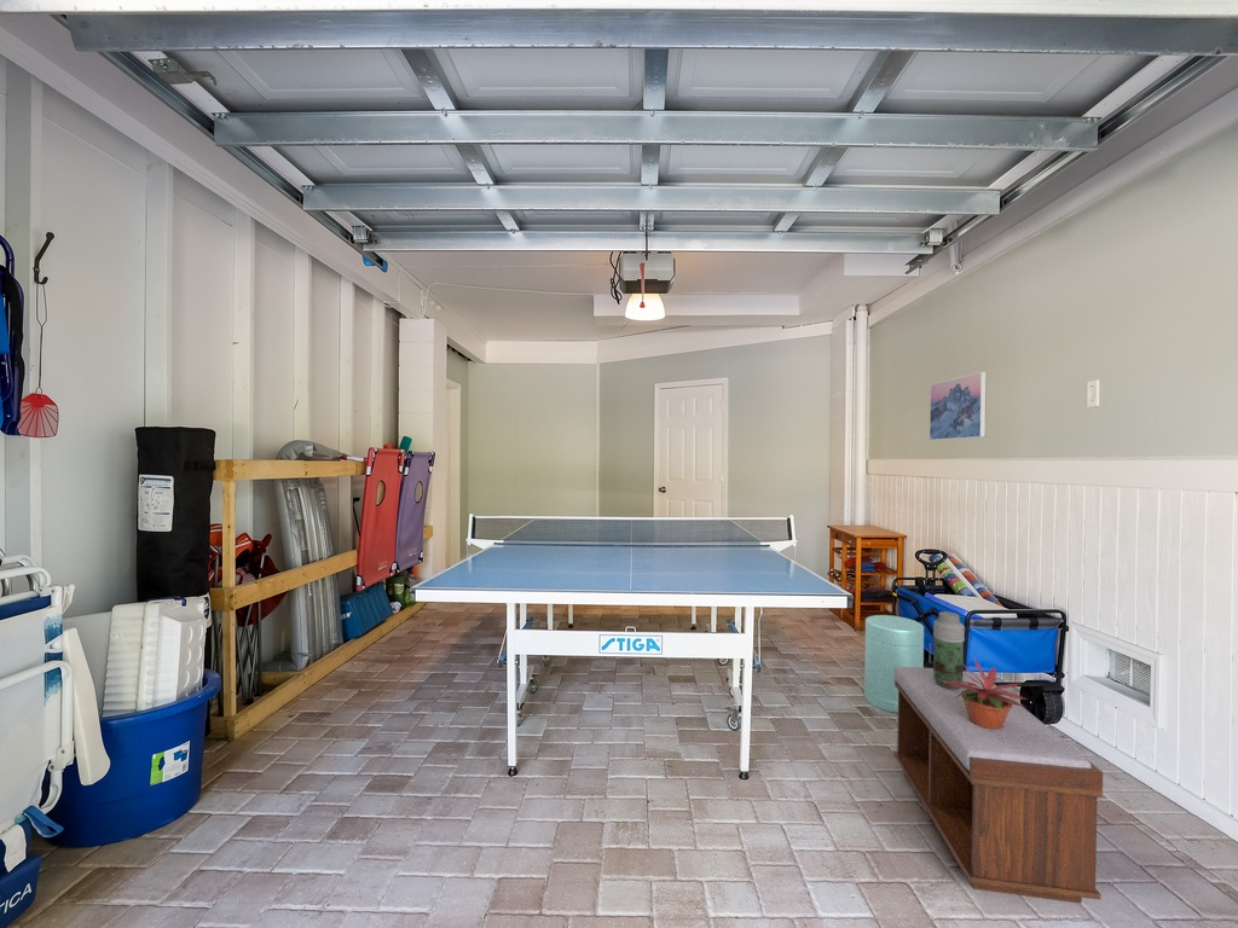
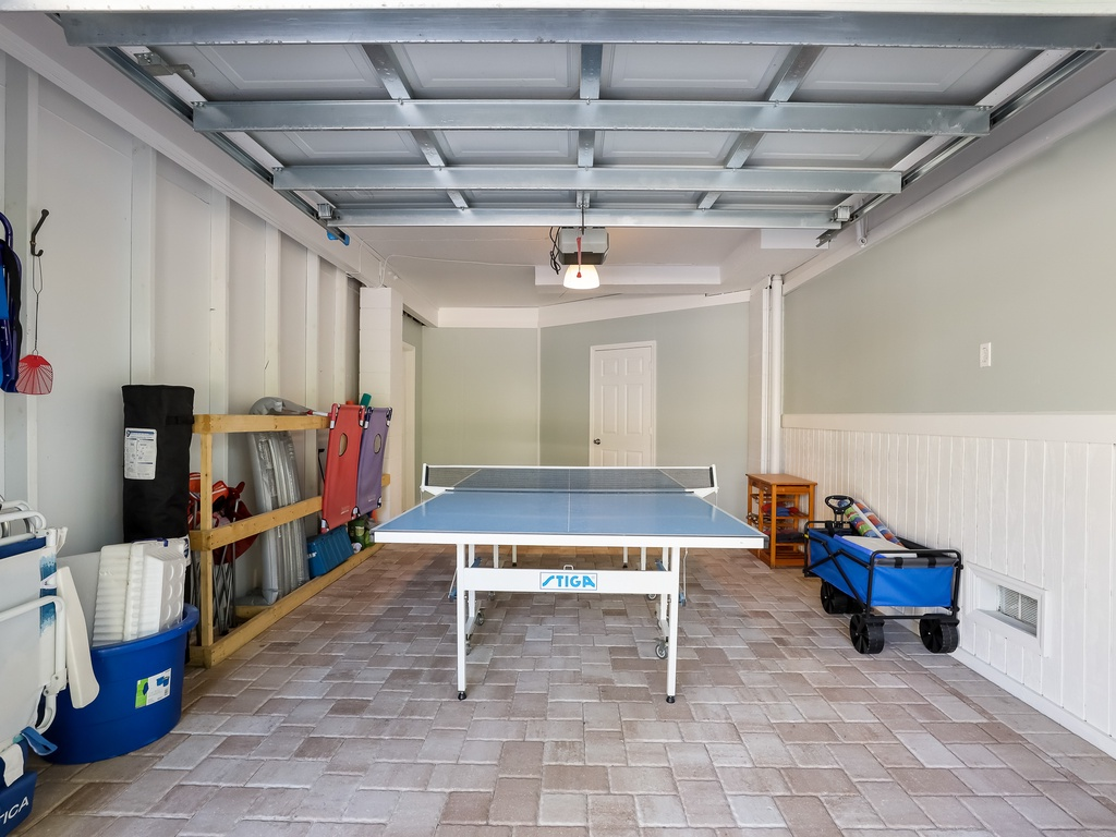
- bench (976, 764)
- potted plant (985, 690)
- trash can (896, 662)
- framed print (955, 408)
- thermos bottle (948, 649)
